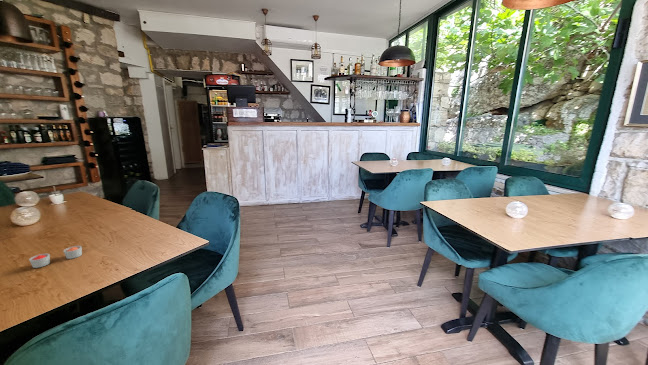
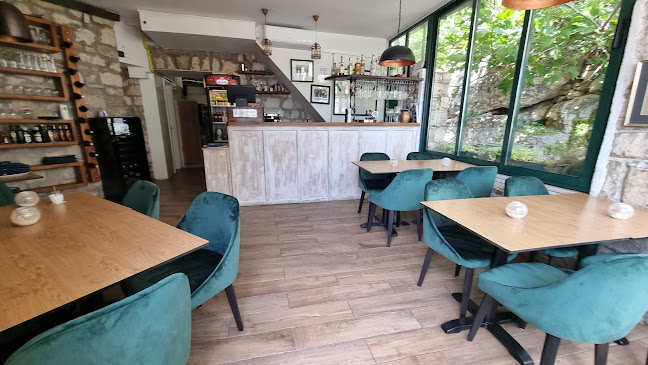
- candle (64, 253)
